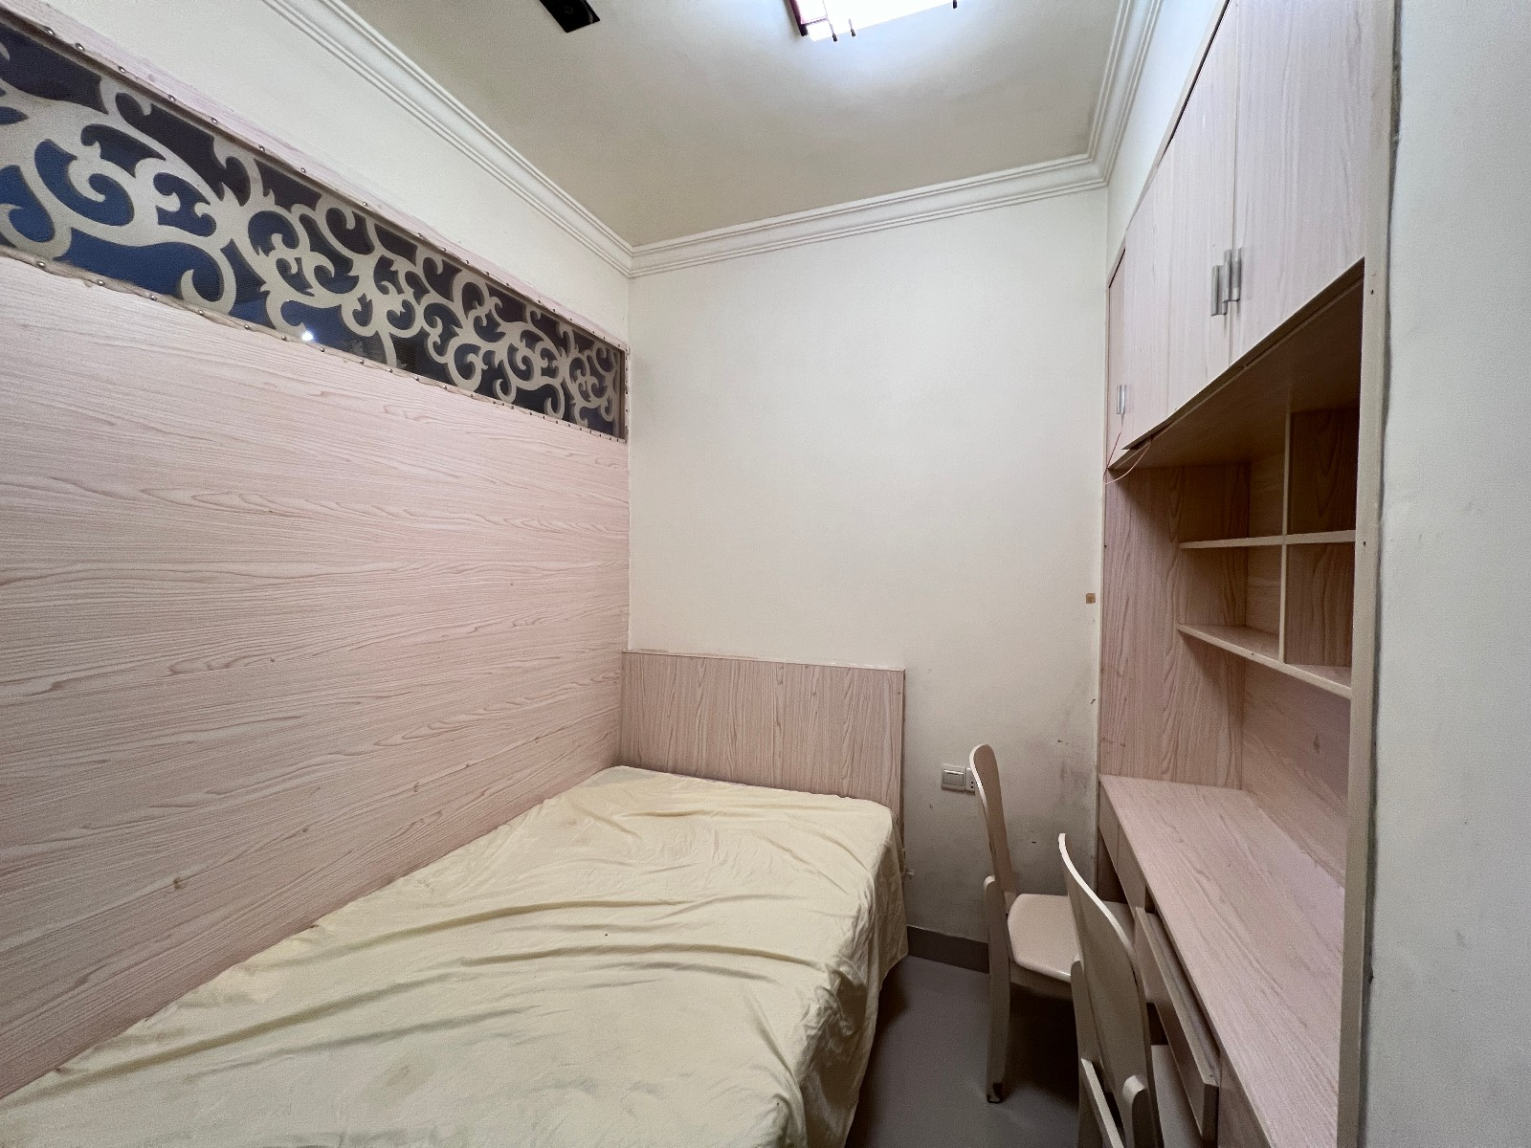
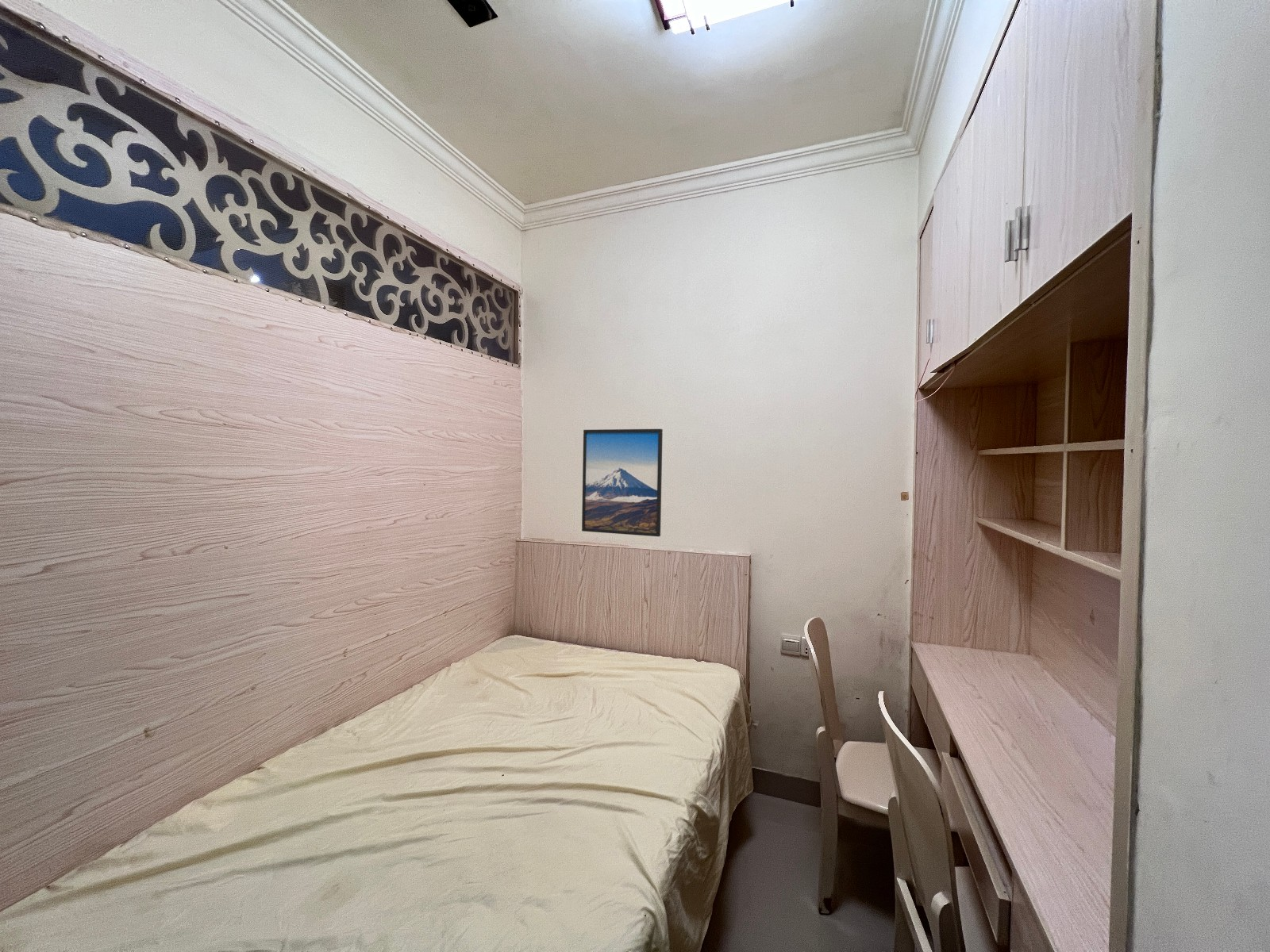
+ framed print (621, 482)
